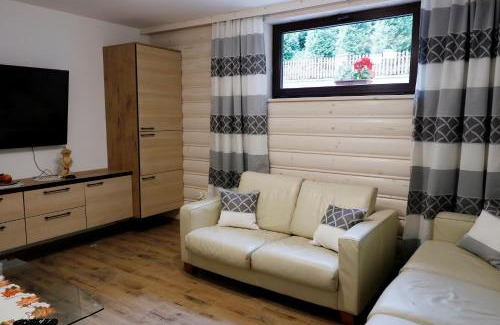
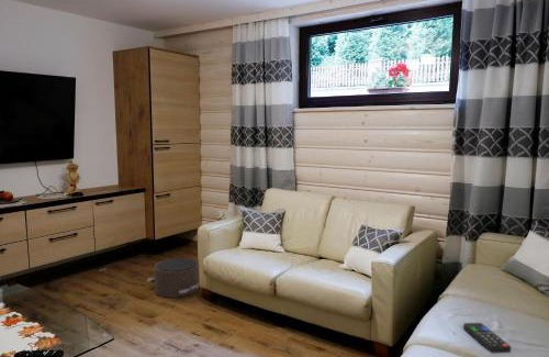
+ pouf (173, 277)
+ remote control (485, 336)
